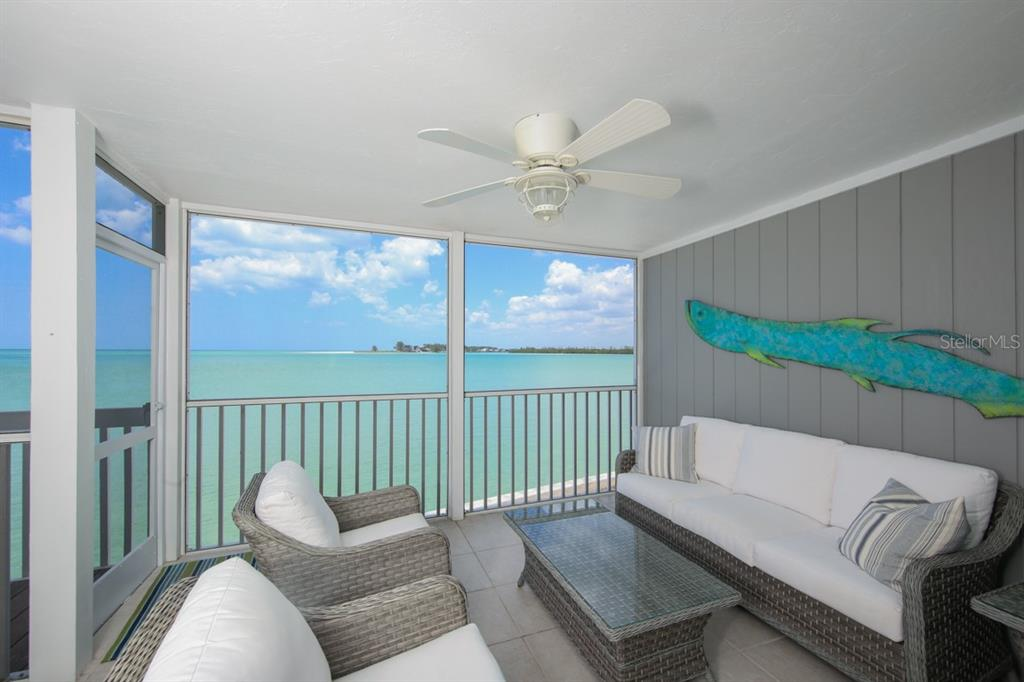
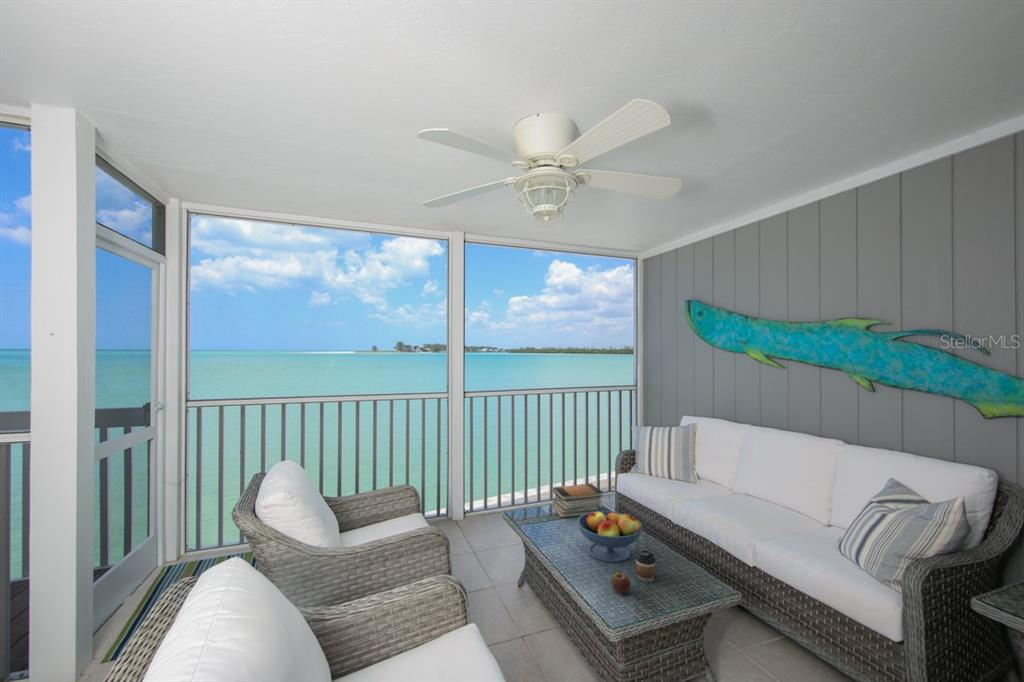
+ book stack (577, 500)
+ fruit bowl (609, 532)
+ apple (620, 581)
+ coffee cup (645, 564)
